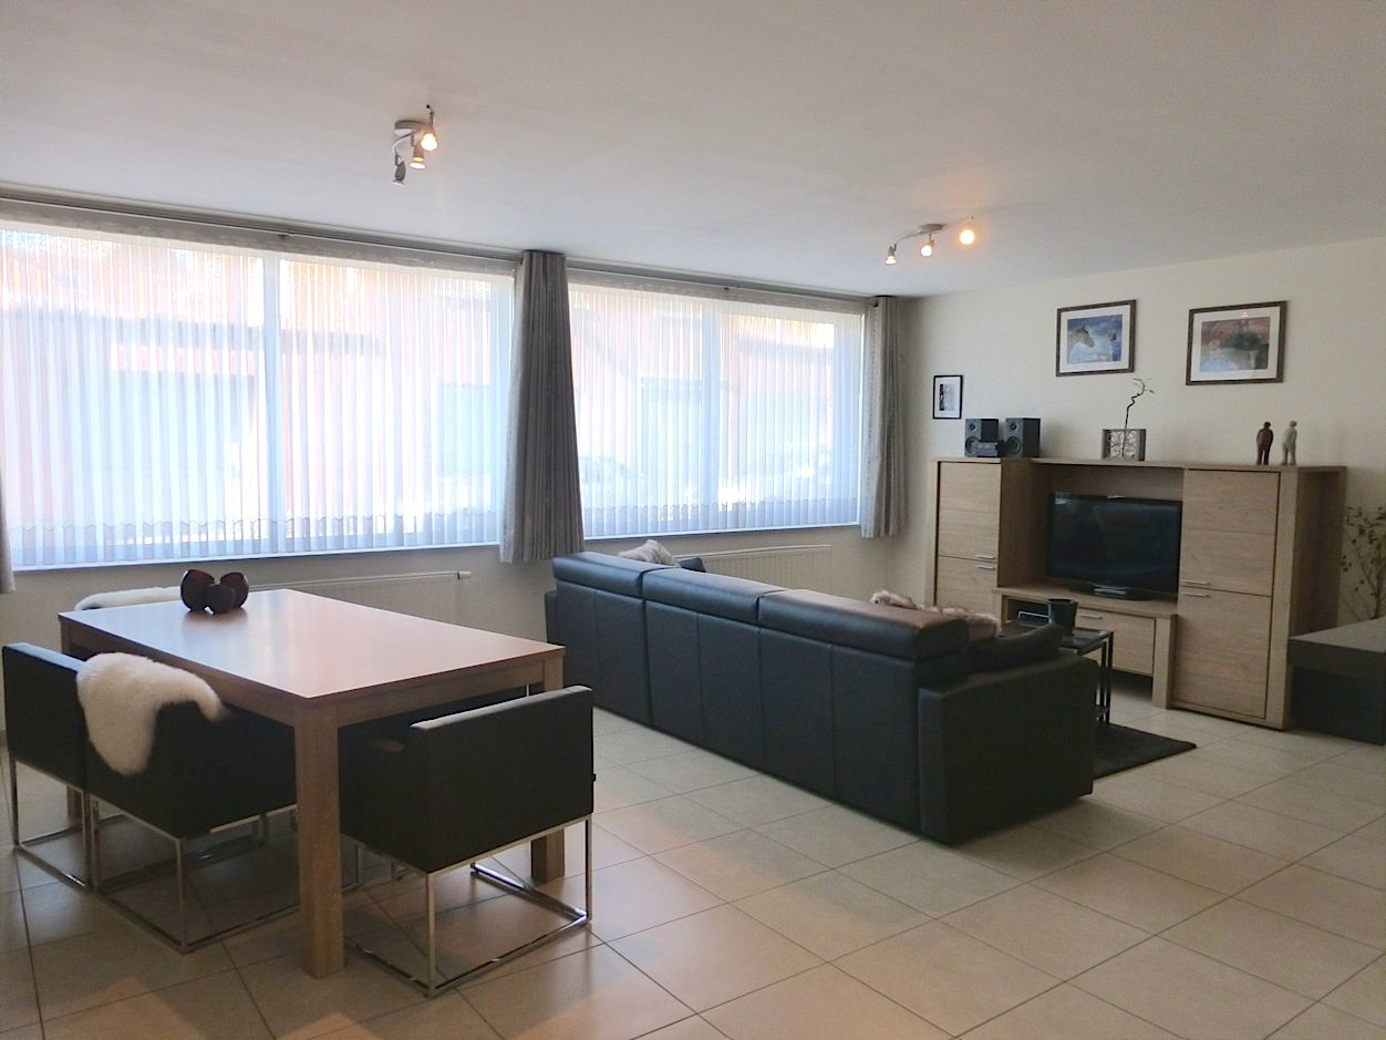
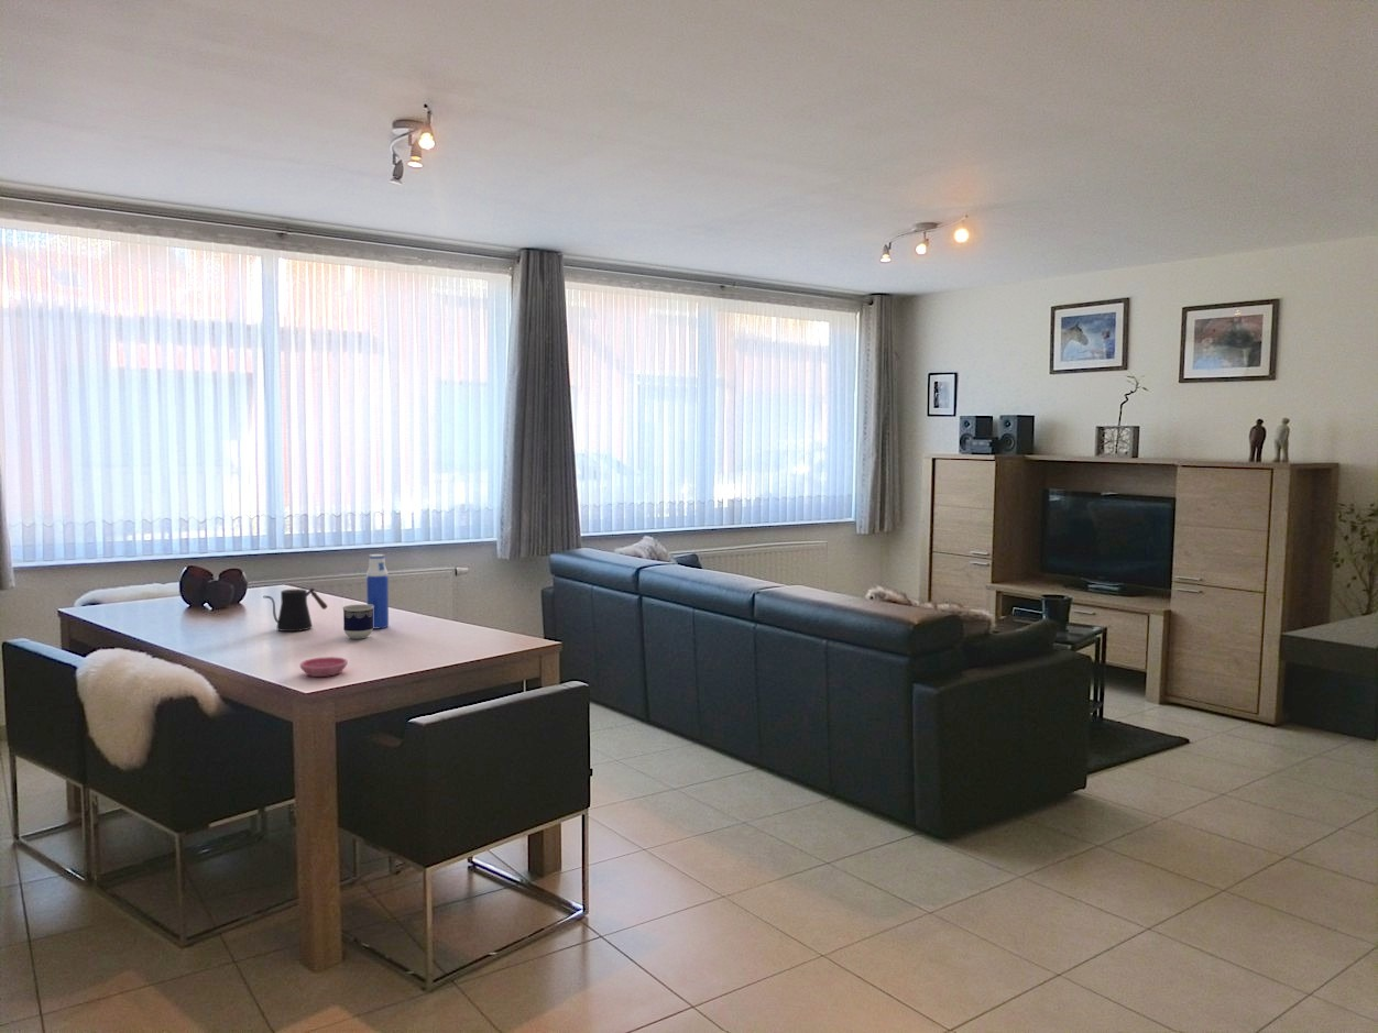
+ saucer (324, 667)
+ cup (356, 620)
+ kettle (296, 608)
+ water bottle (378, 591)
